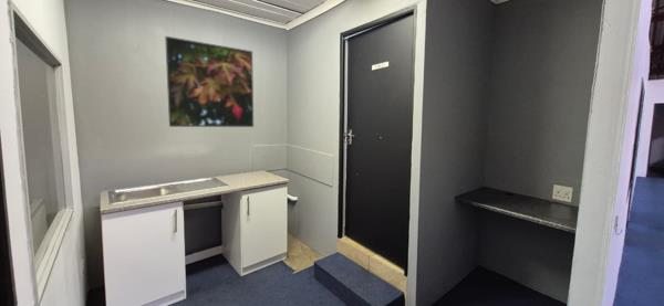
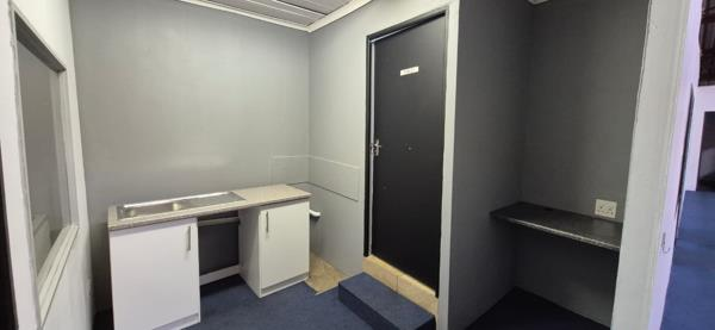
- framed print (214, 86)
